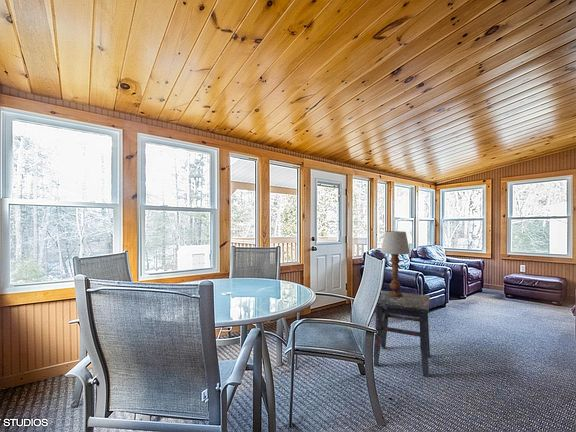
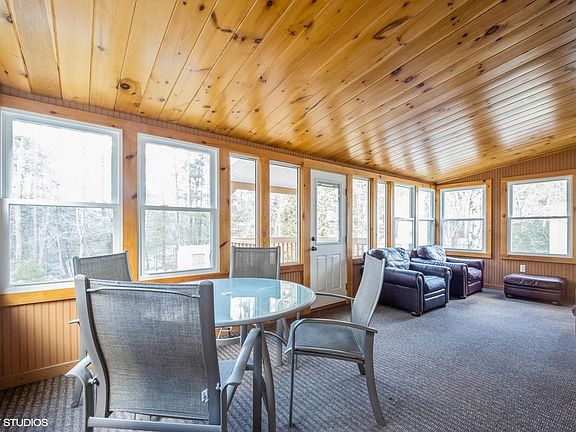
- side table (402, 329)
- table lamp (395, 263)
